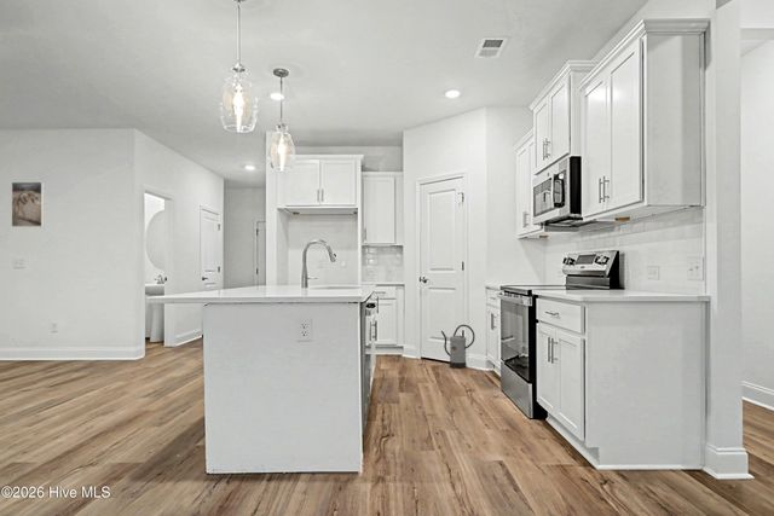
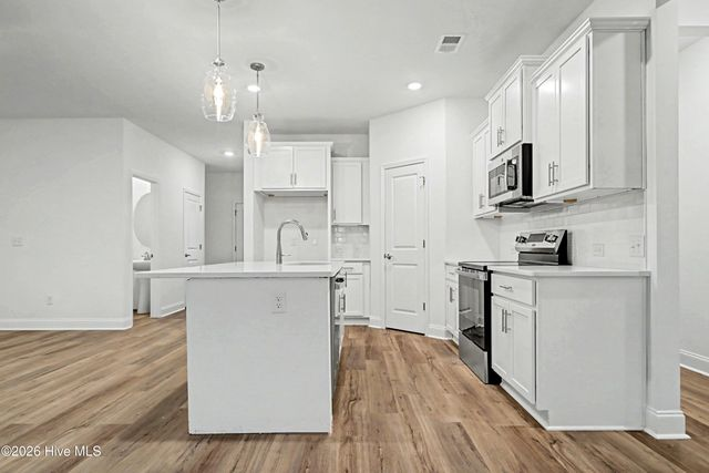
- watering can (457, 344)
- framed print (27, 204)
